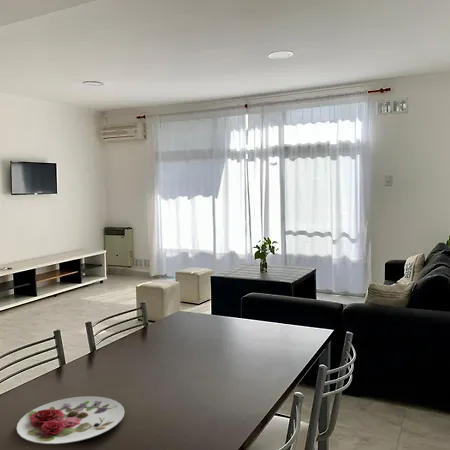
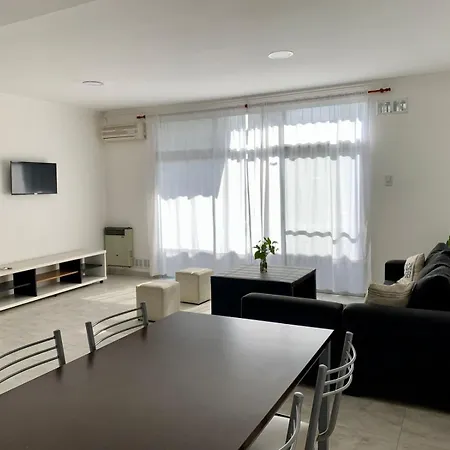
- plate (72, 416)
